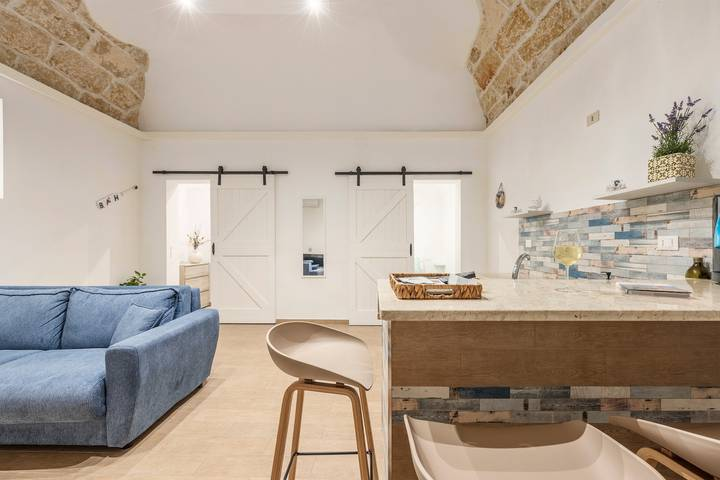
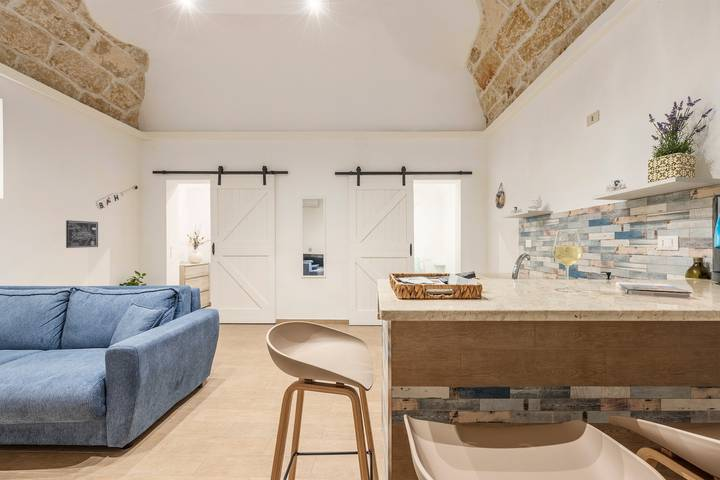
+ wall art (82, 234)
